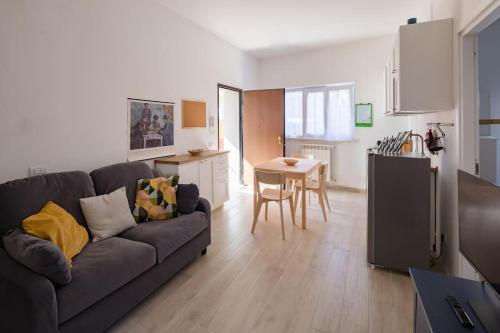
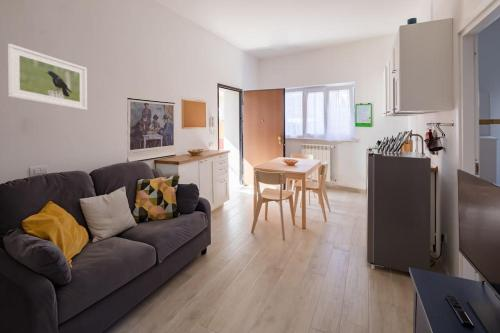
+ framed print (51, 80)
